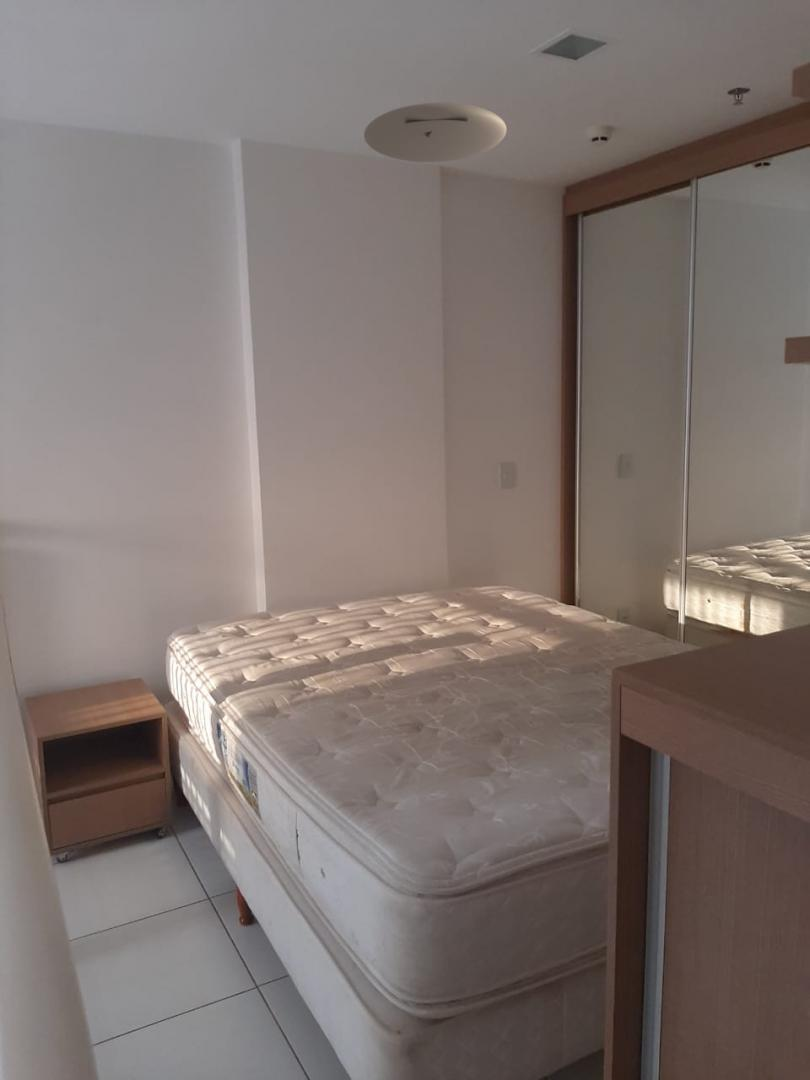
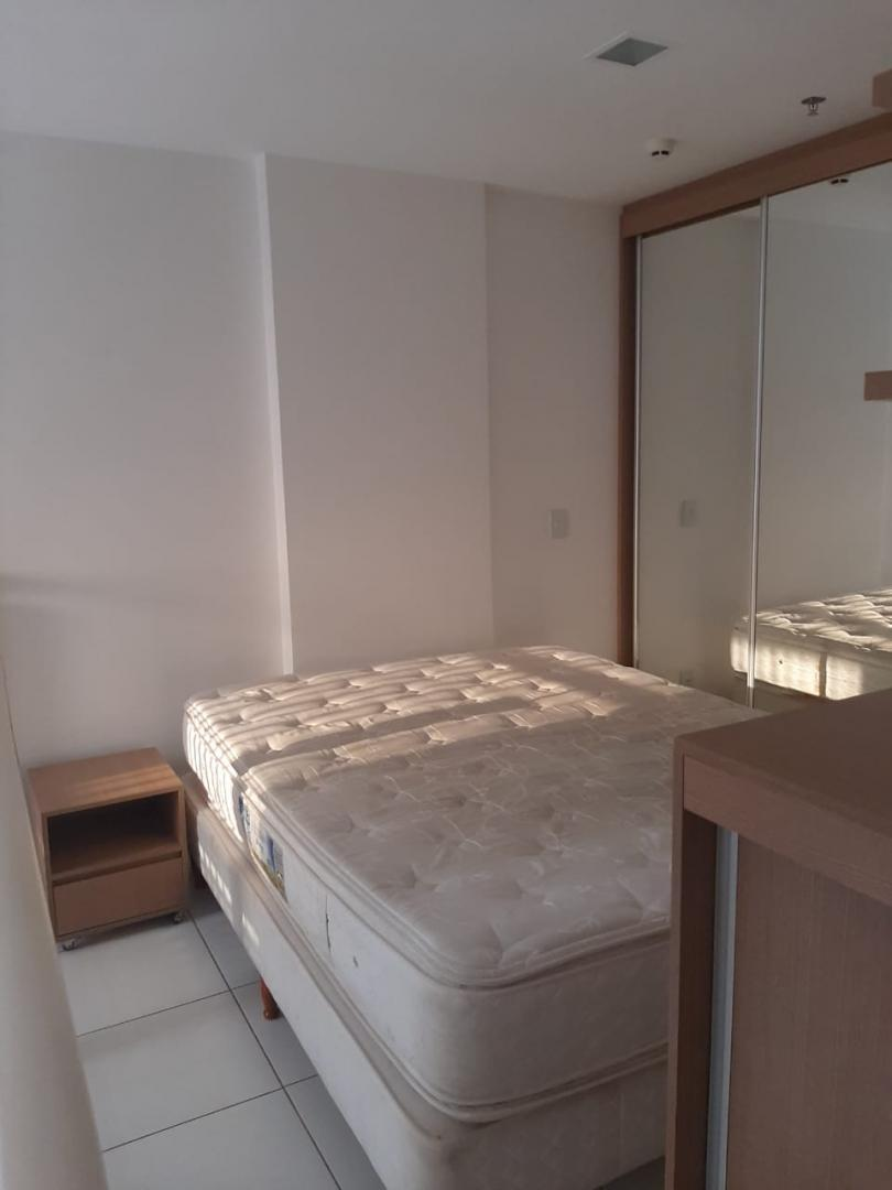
- ceiling light (434, 134)
